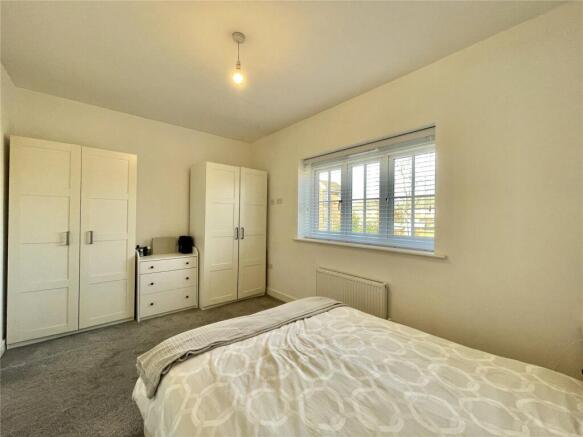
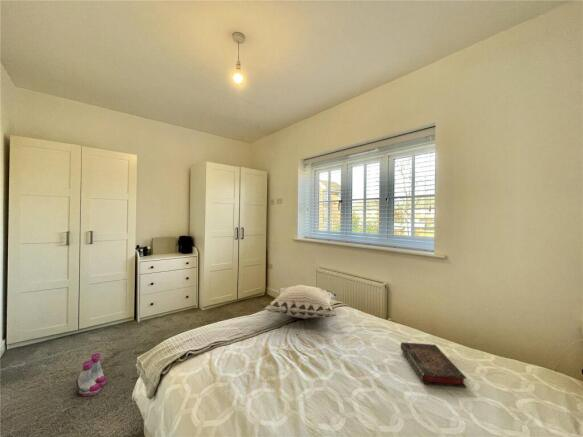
+ boots (92, 371)
+ book (429, 362)
+ decorative pillow (303, 300)
